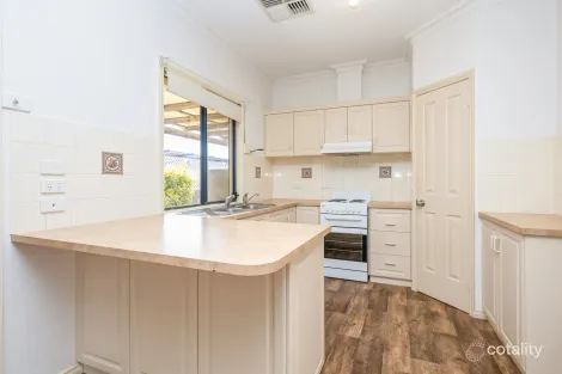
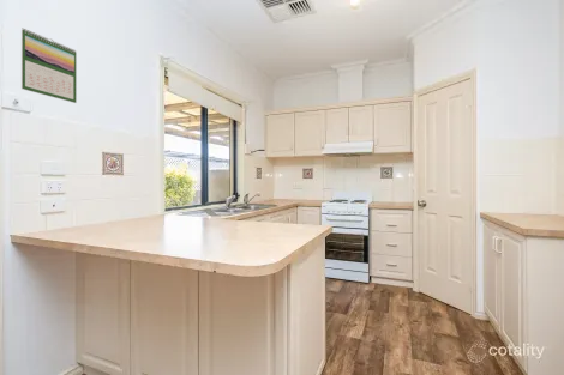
+ calendar (50, 67)
